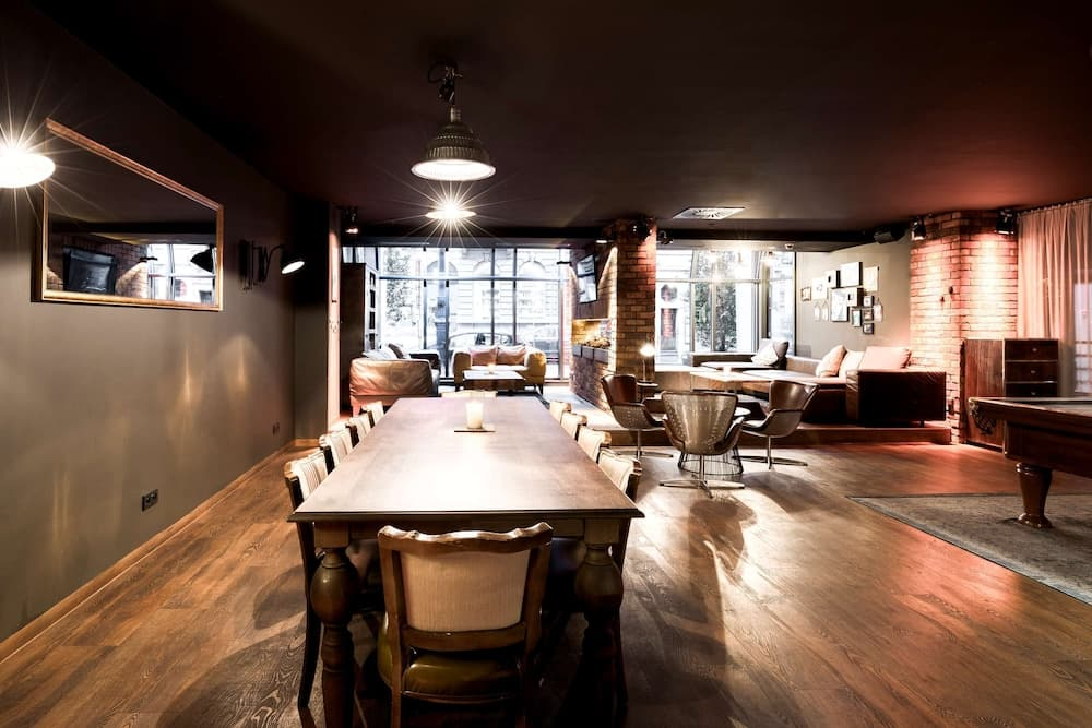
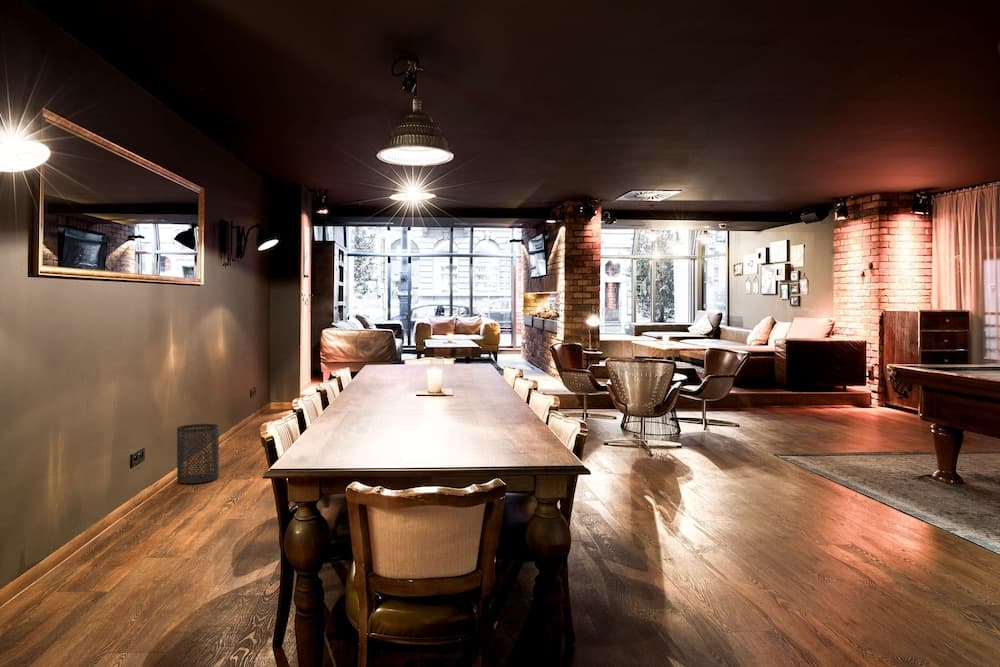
+ trash can (198, 452)
